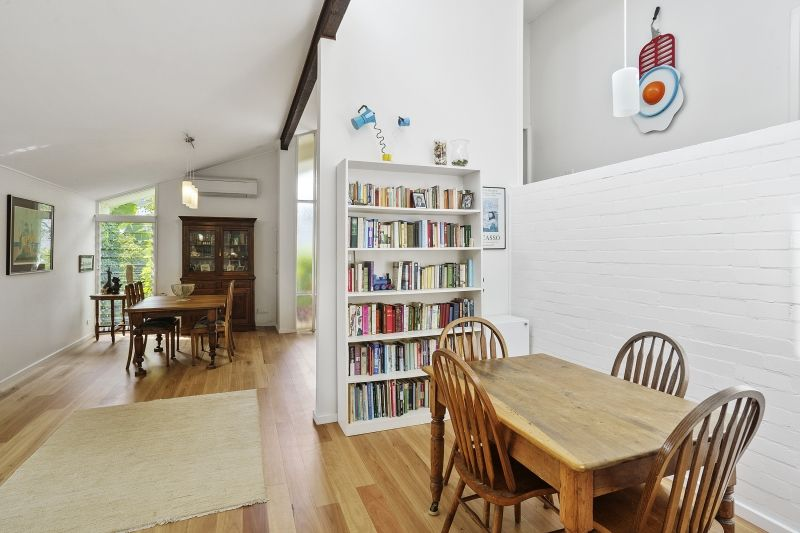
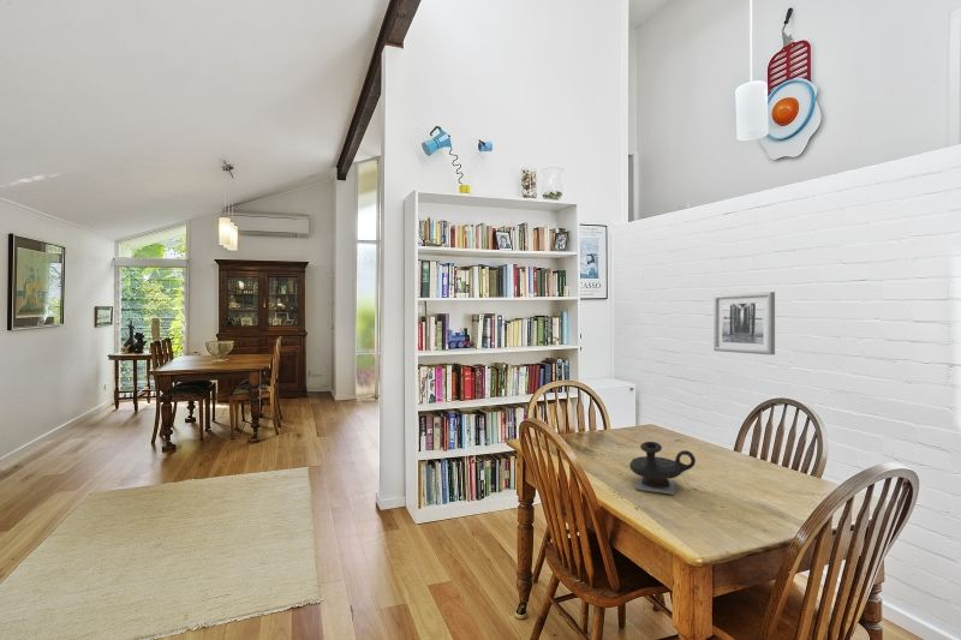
+ wall art (741, 323)
+ teapot (661, 463)
